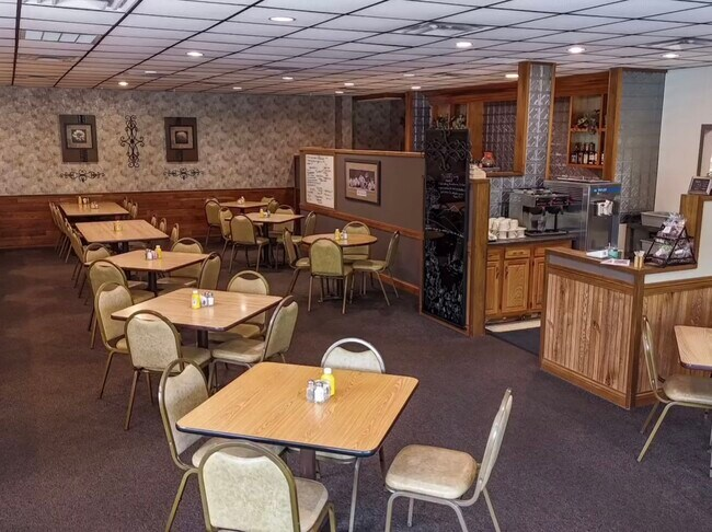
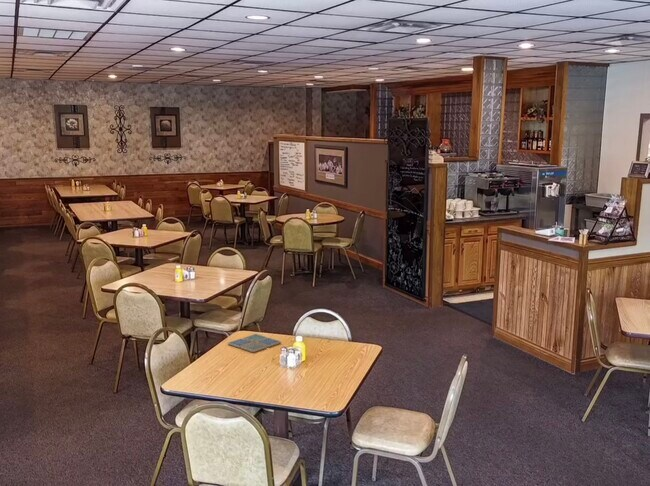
+ drink coaster (254, 342)
